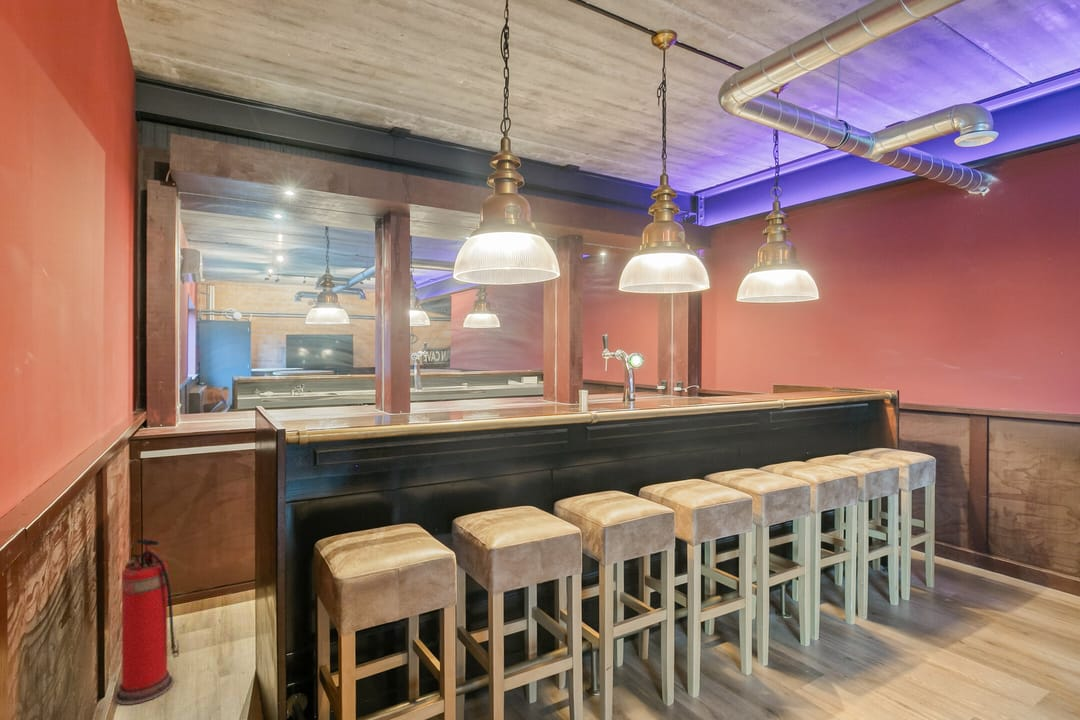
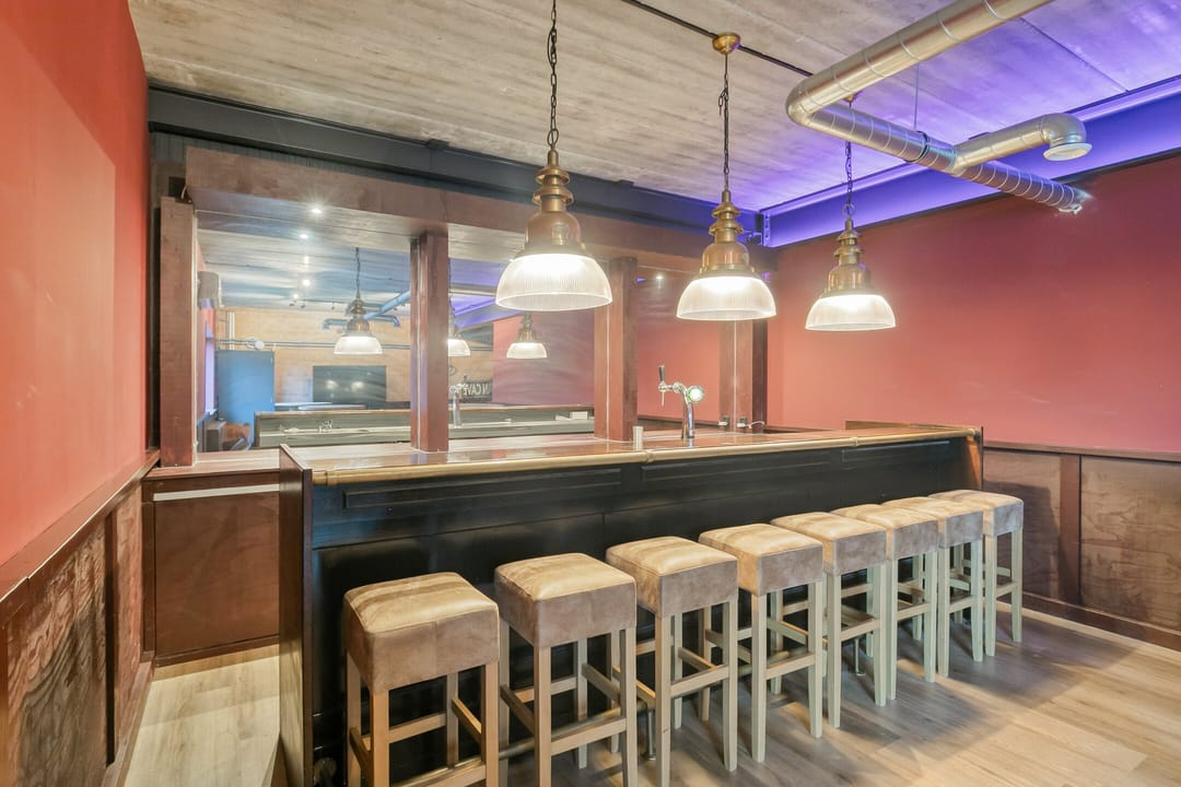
- fire extinguisher (147, 614)
